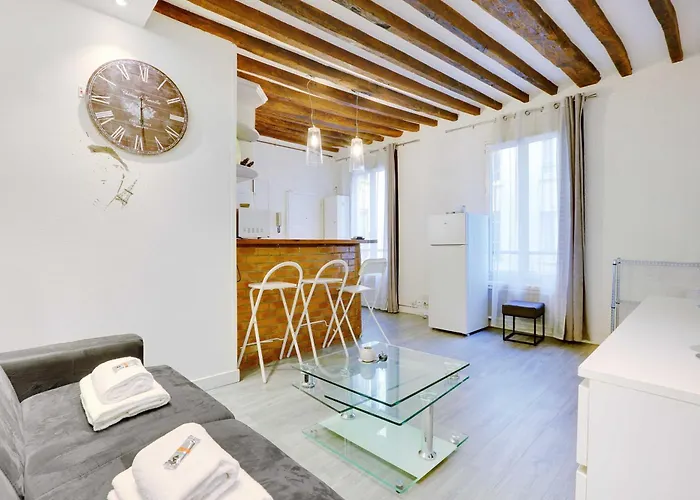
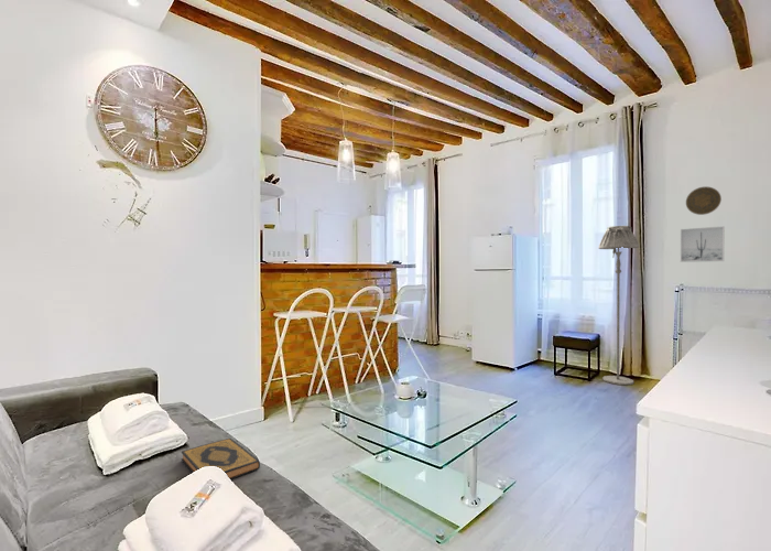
+ hardback book (219, 460)
+ floor lamp (618, 303)
+ wall art (702, 245)
+ decorative plate (703, 201)
